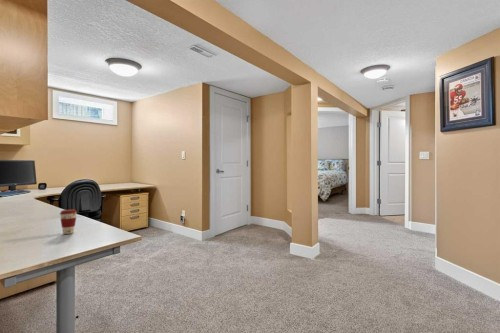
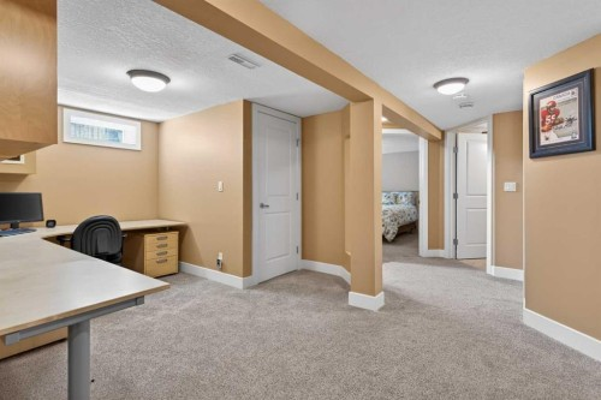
- coffee cup (68, 221)
